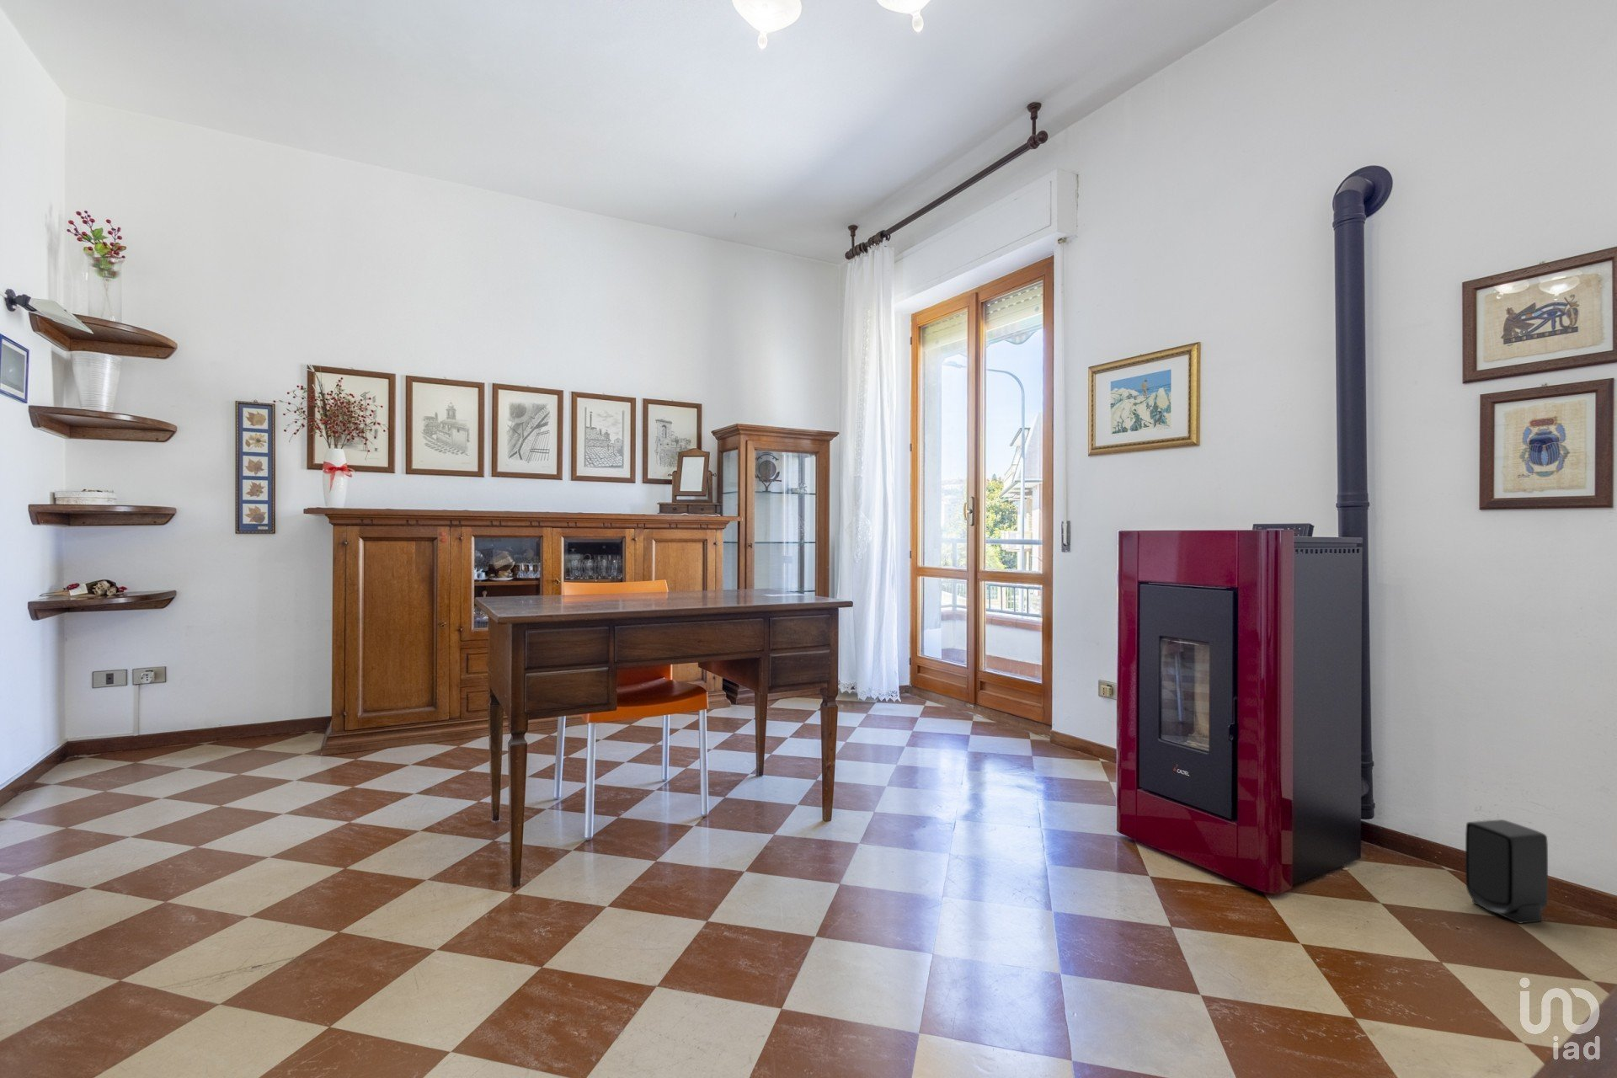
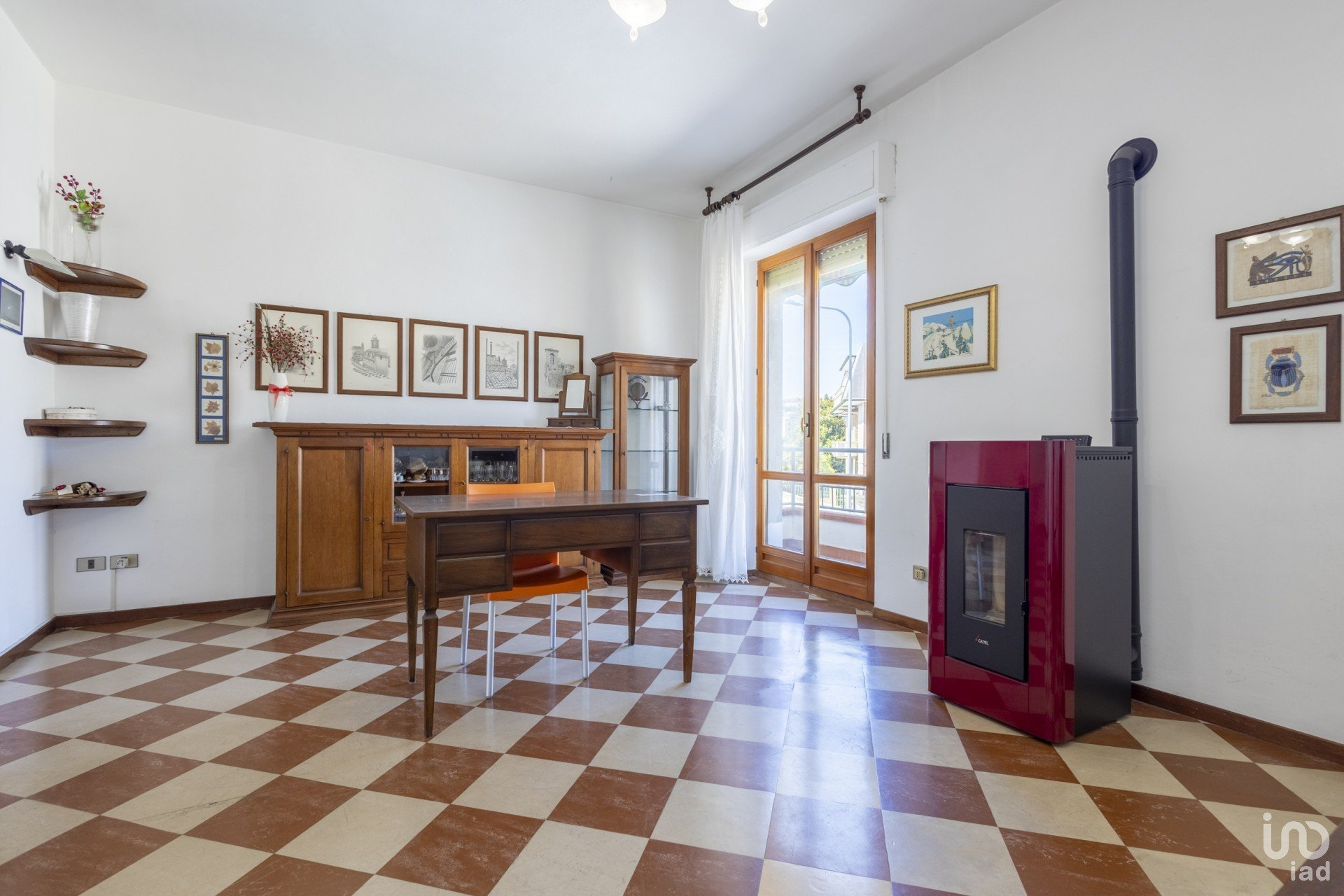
- speaker (1505, 869)
